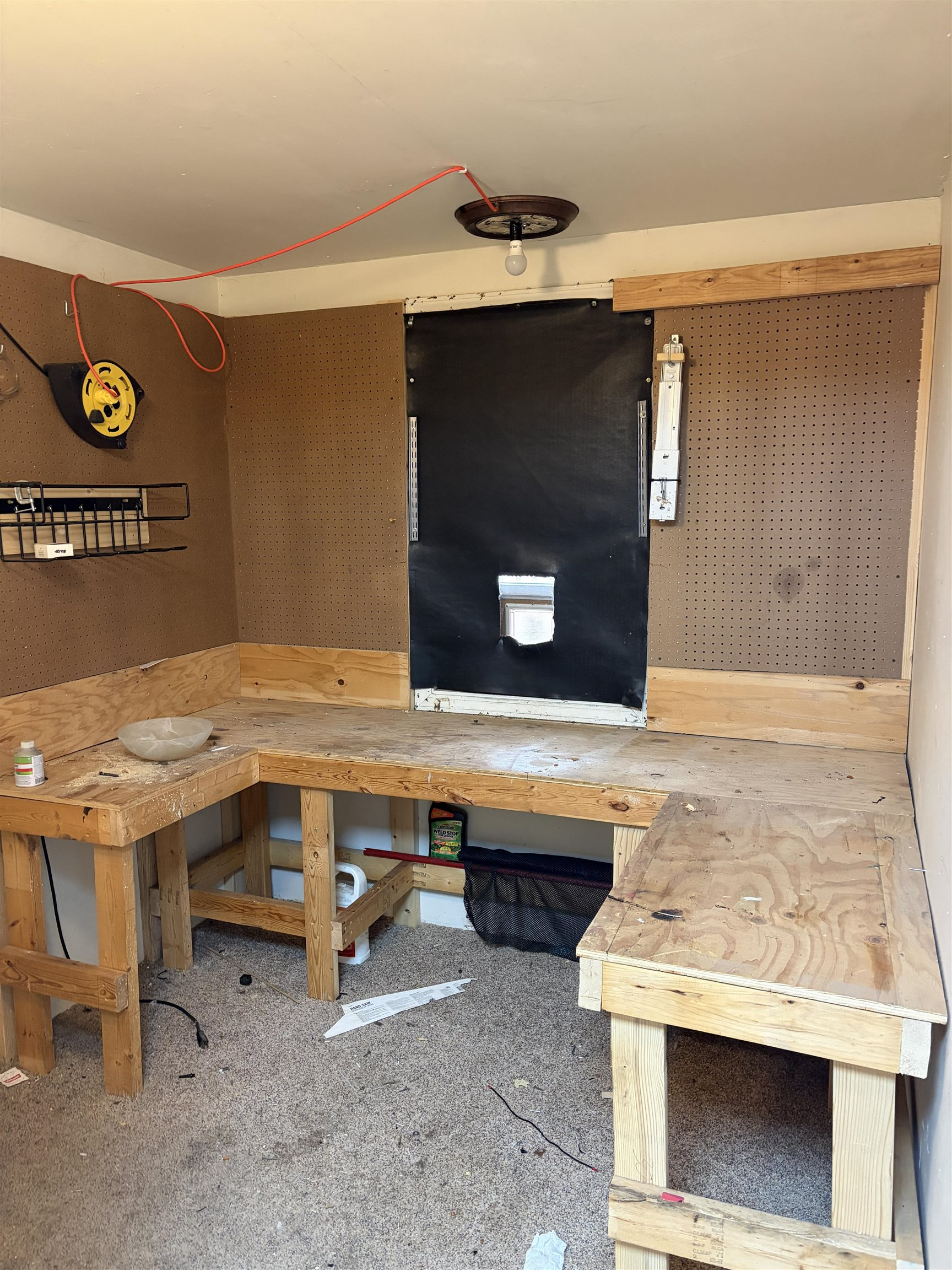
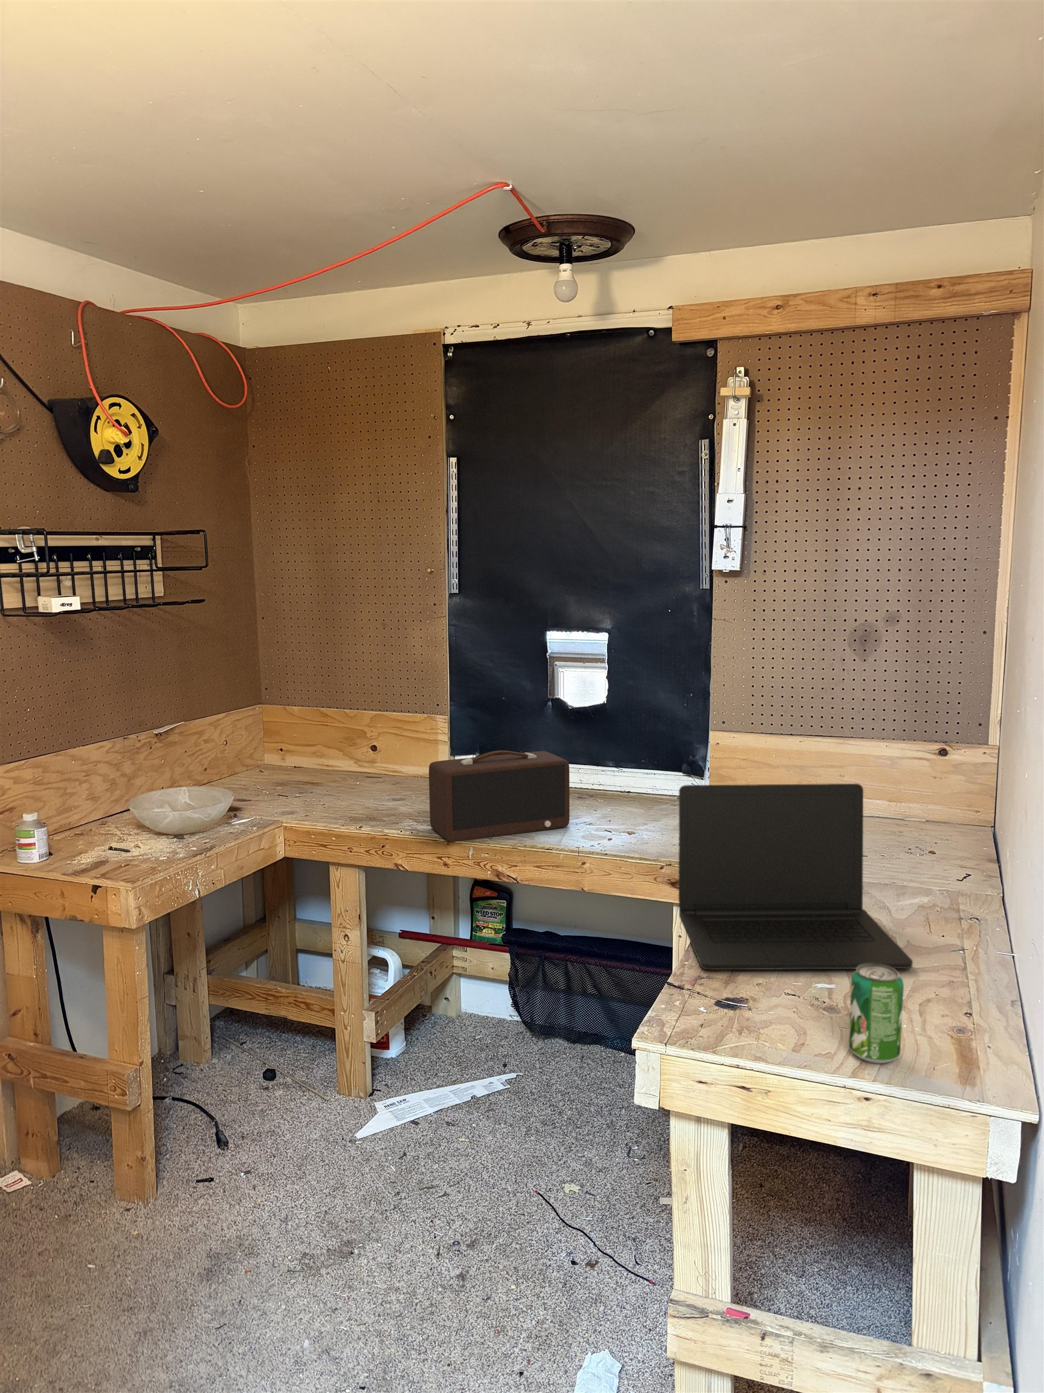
+ speaker (500, 790)
+ beverage can (875, 1012)
+ laptop (787, 871)
